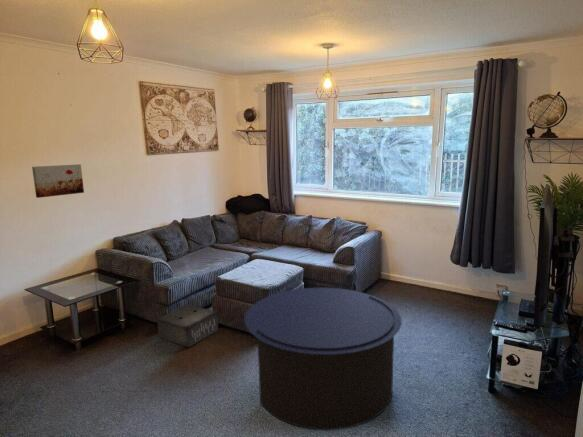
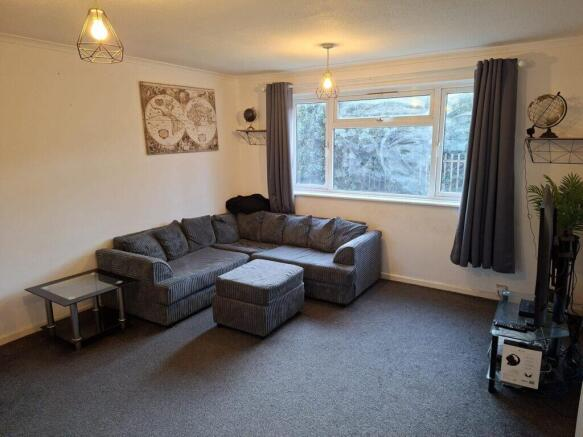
- speaker (188, 324)
- wall art (59, 180)
- coffee table (322, 348)
